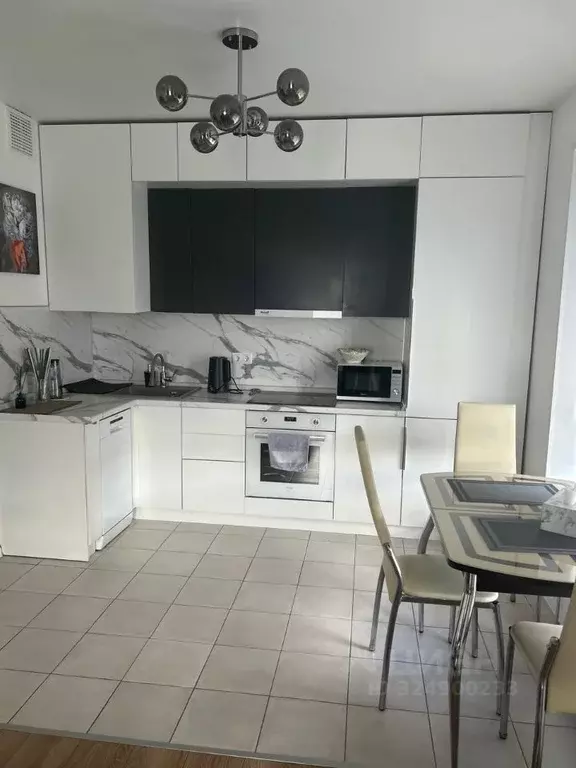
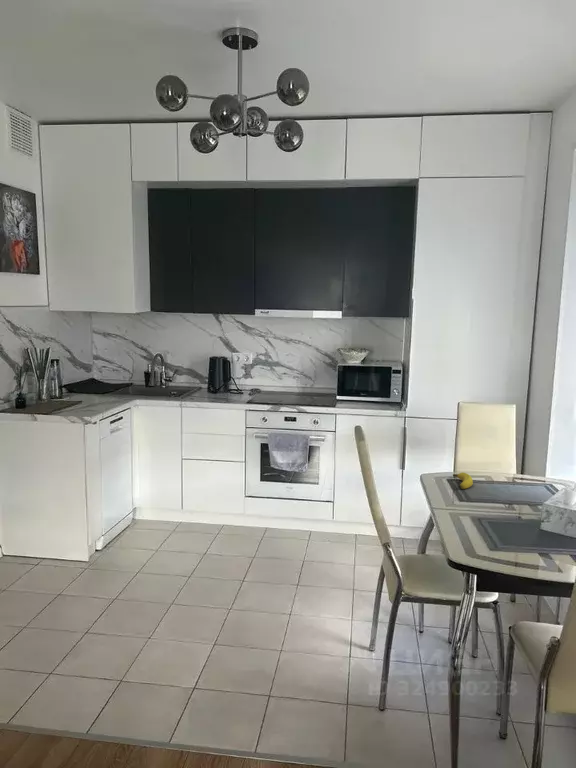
+ banana (462, 478)
